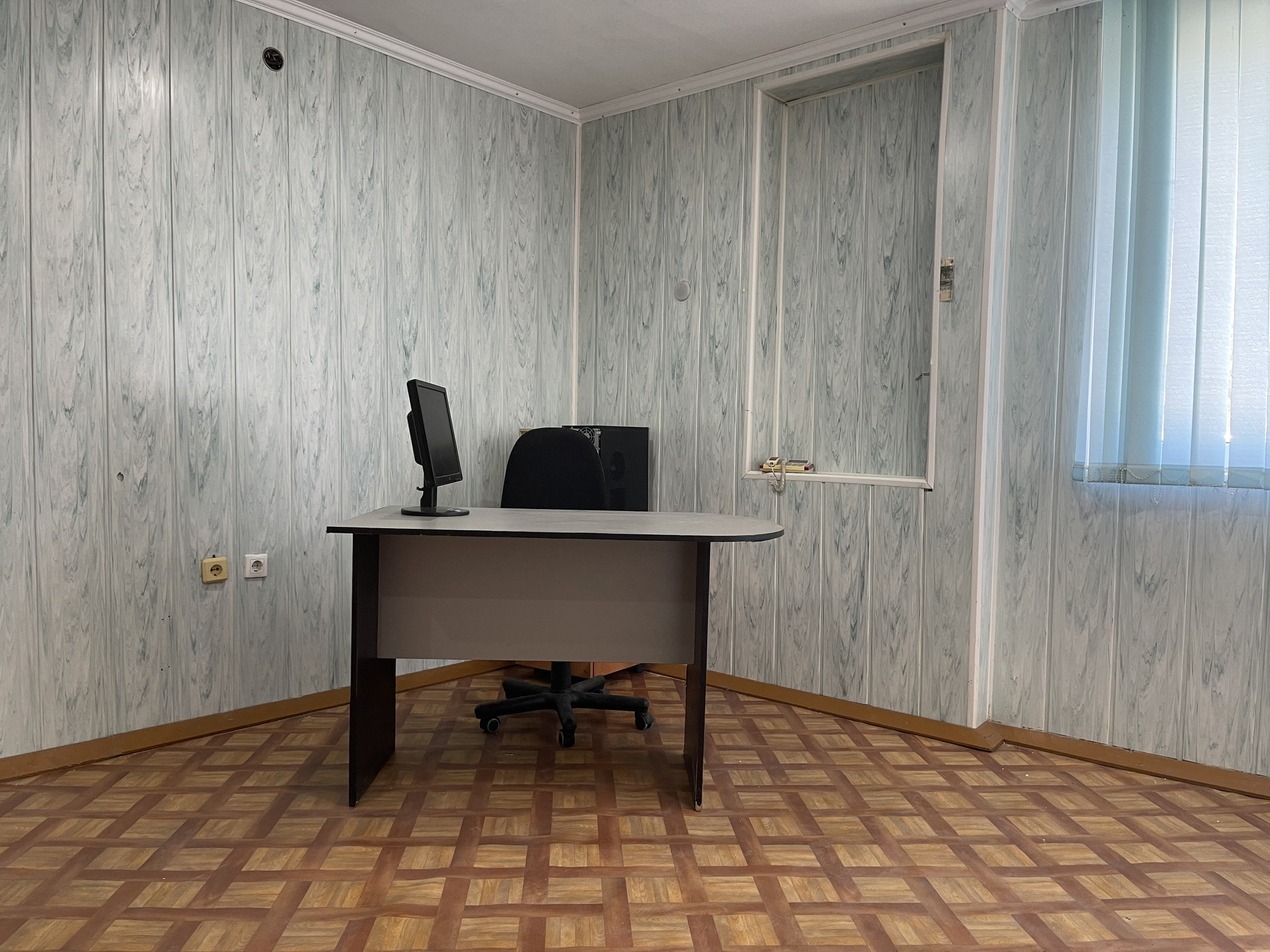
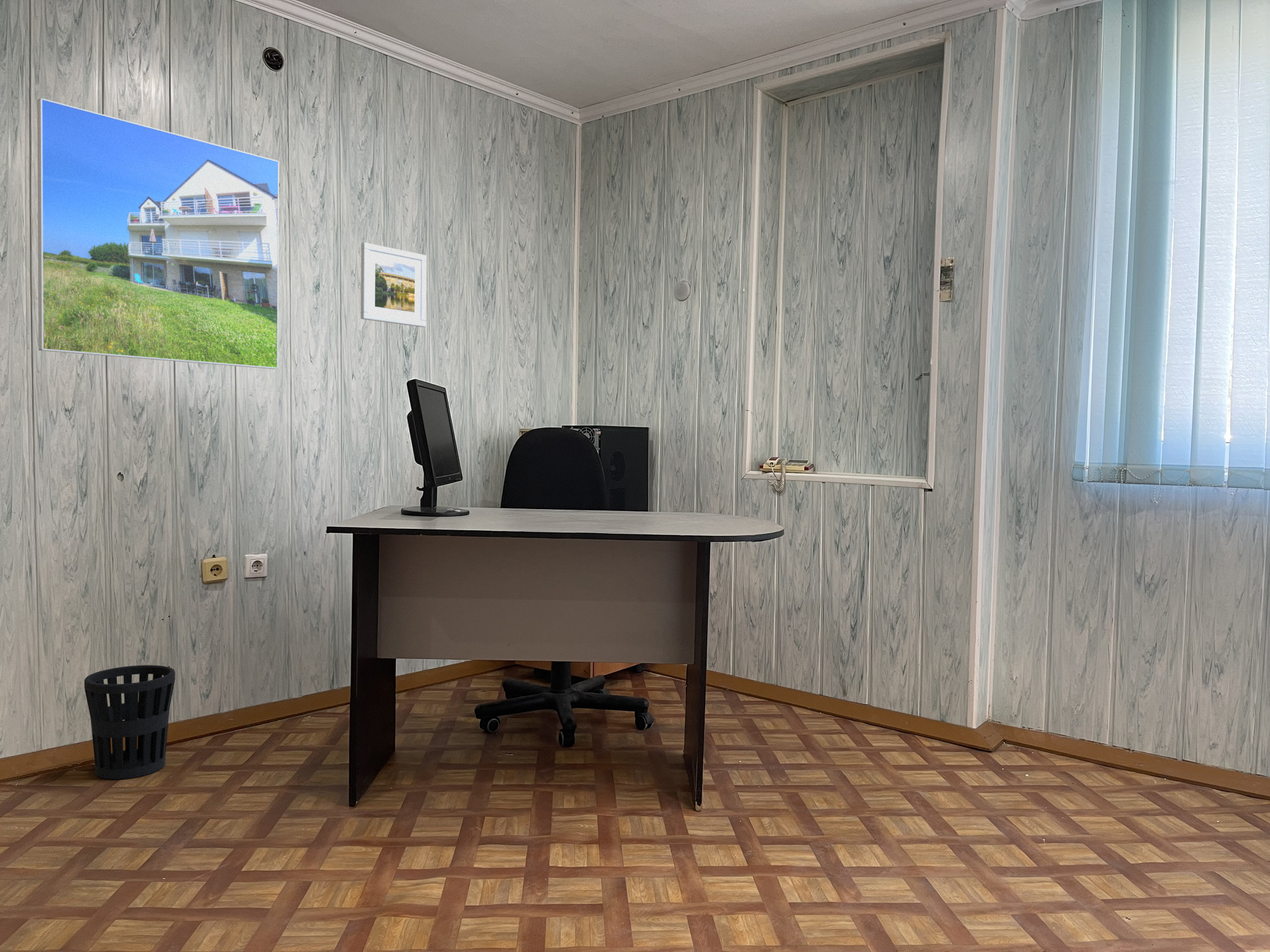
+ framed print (169, 247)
+ wastebasket (130, 721)
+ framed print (394, 286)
